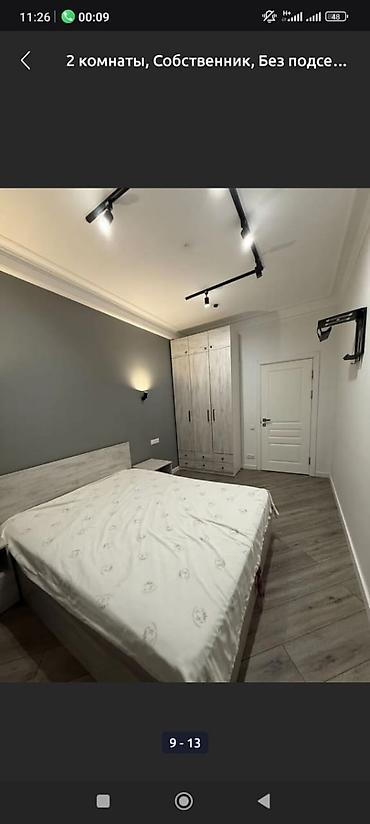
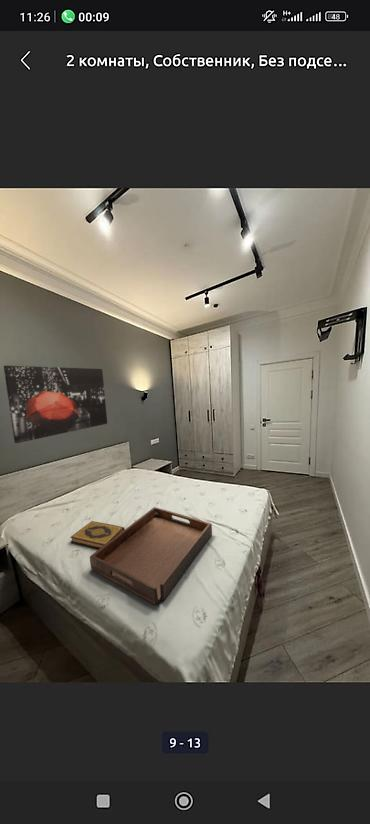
+ serving tray (156, 544)
+ wall art (65, 400)
+ hardback book (98, 534)
